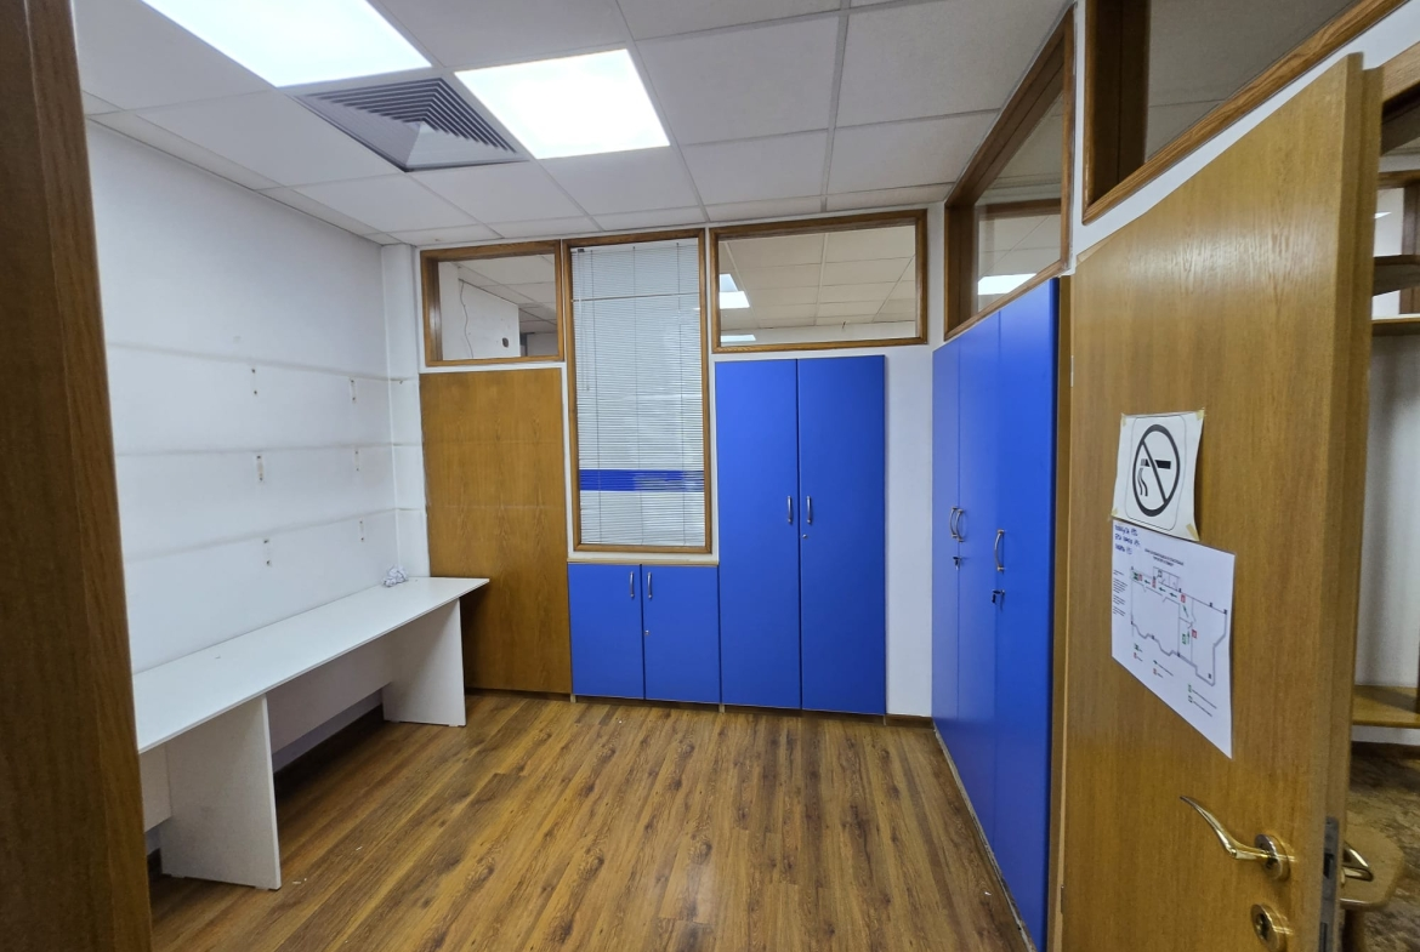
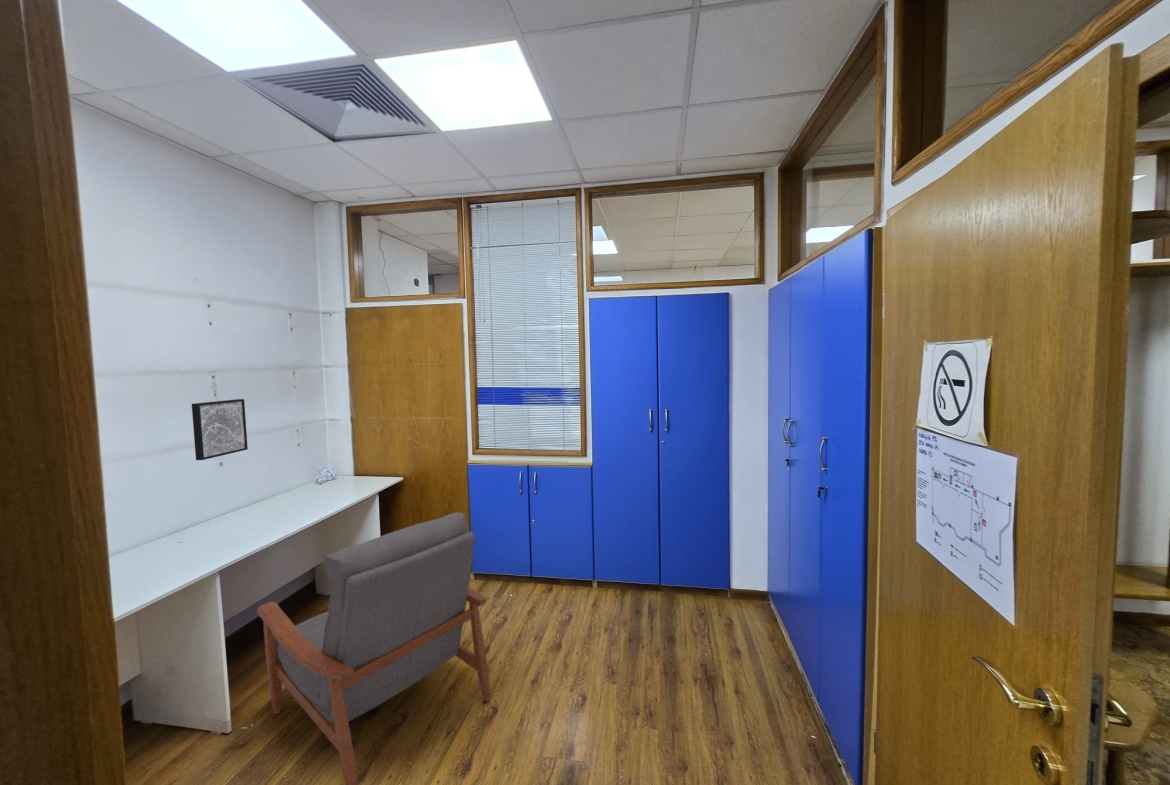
+ wall art (221, 428)
+ chair (376, 613)
